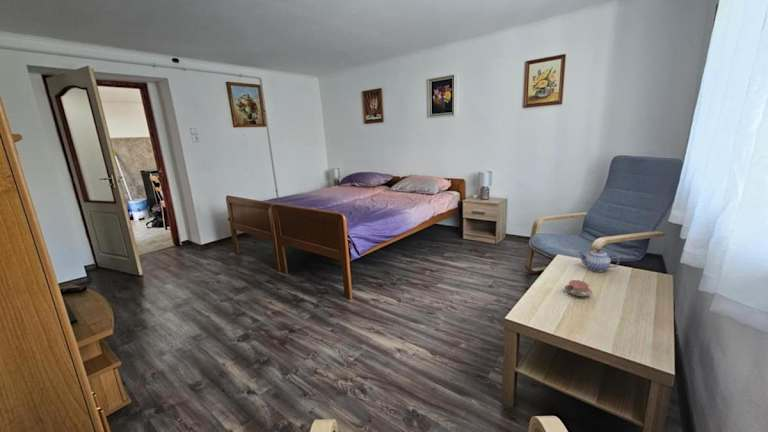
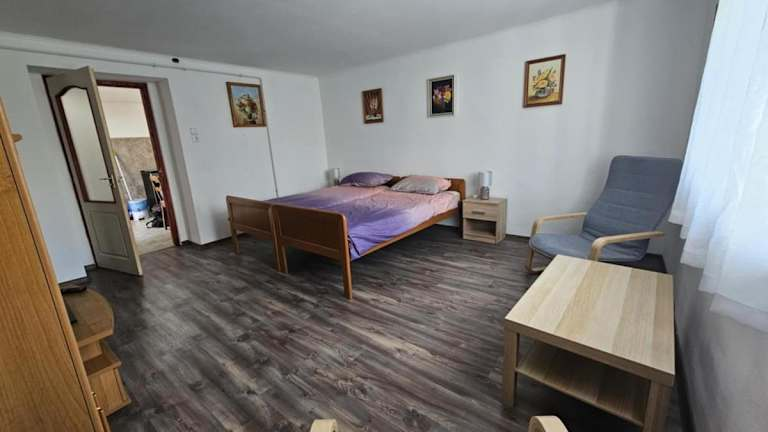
- teapot (597, 259)
- teacup (578, 288)
